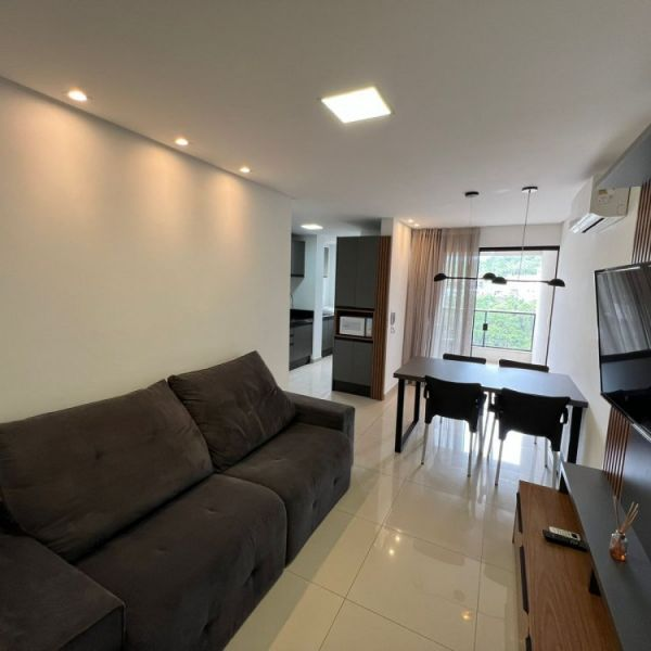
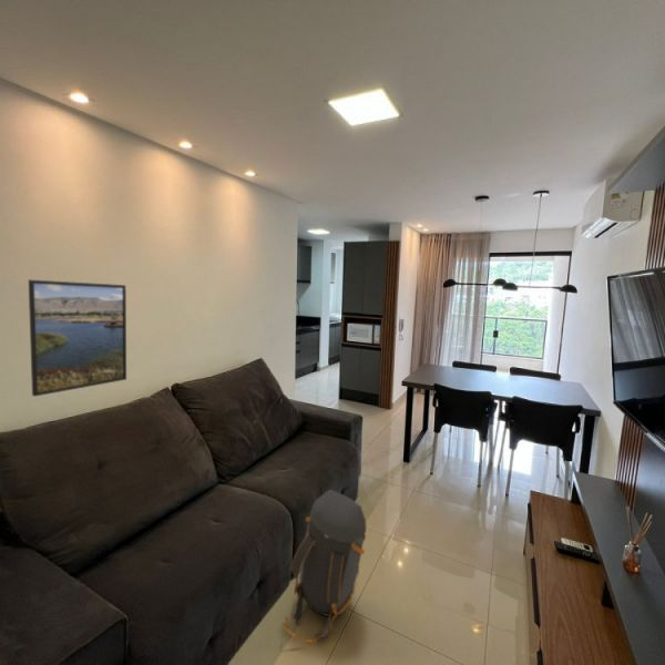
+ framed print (83, 335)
+ backpack (326, 560)
